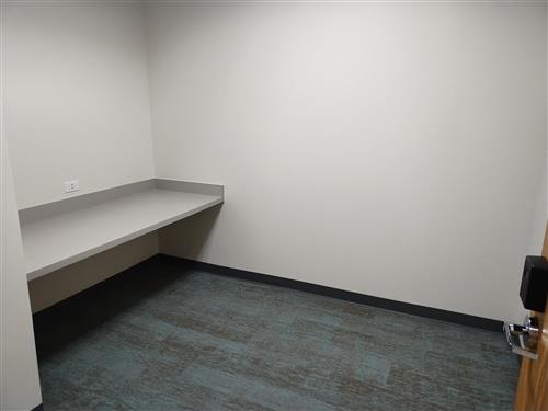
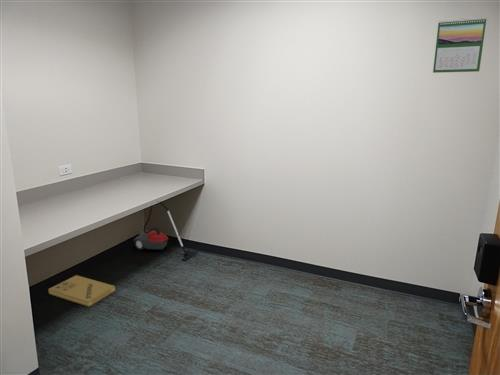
+ cardboard box (82, 289)
+ calendar (458, 45)
+ vacuum cleaner (158, 230)
